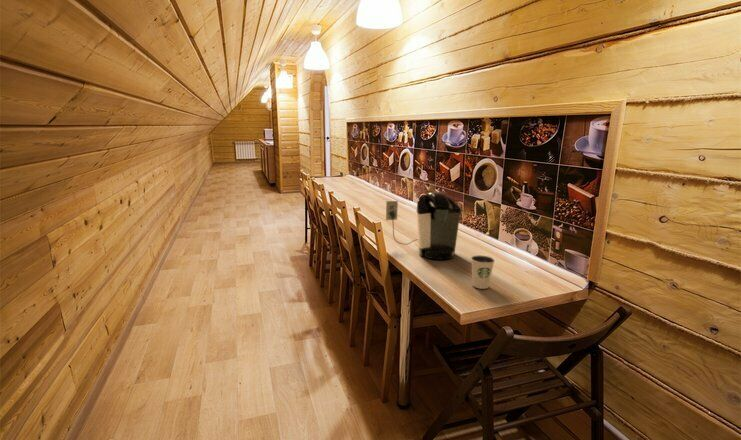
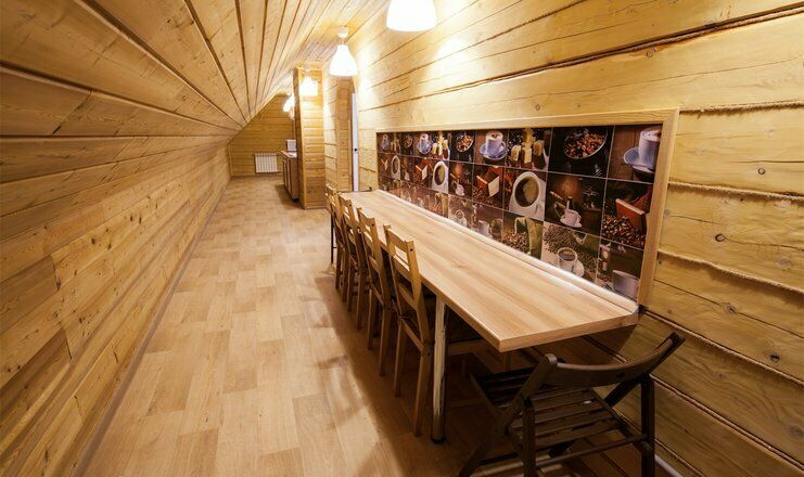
- dixie cup (481, 272)
- coffee maker (424, 223)
